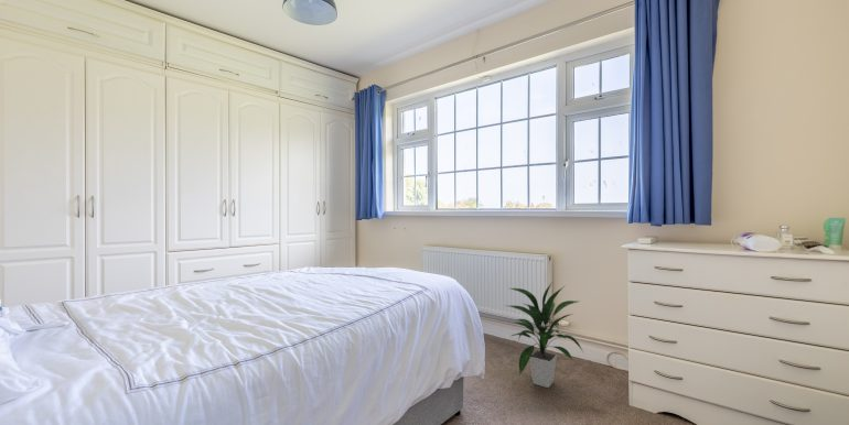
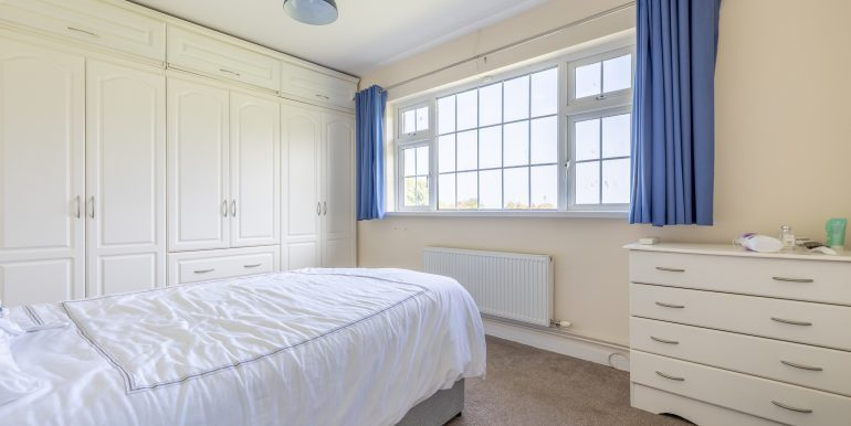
- indoor plant (539, 331)
